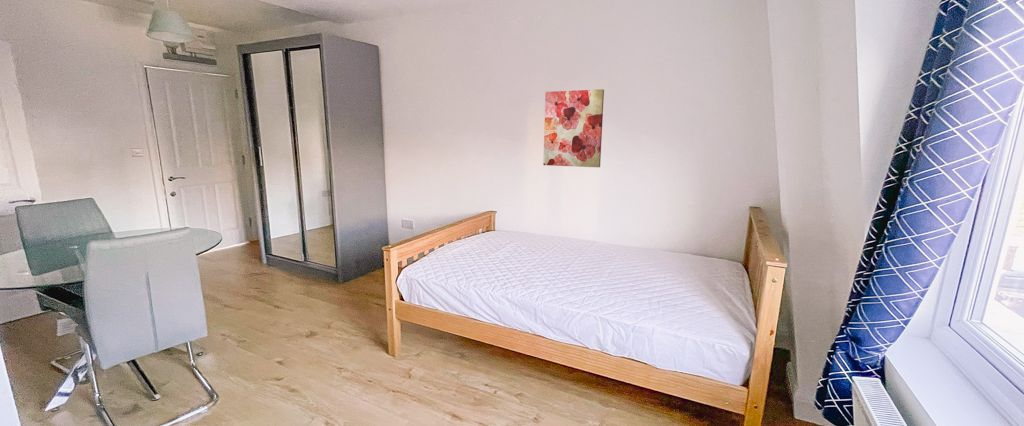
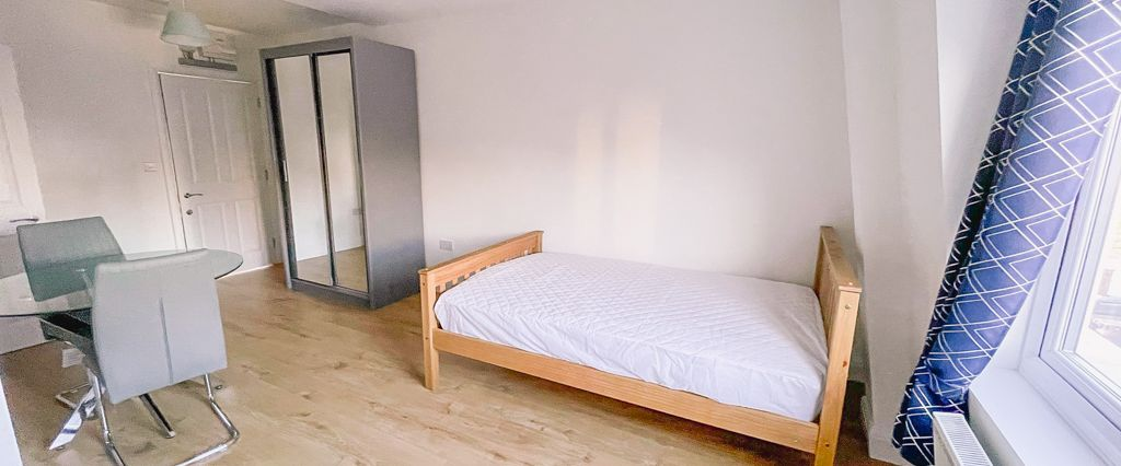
- wall art (572, 129)
